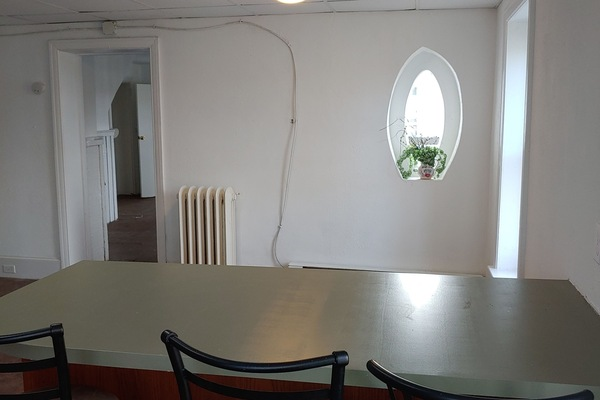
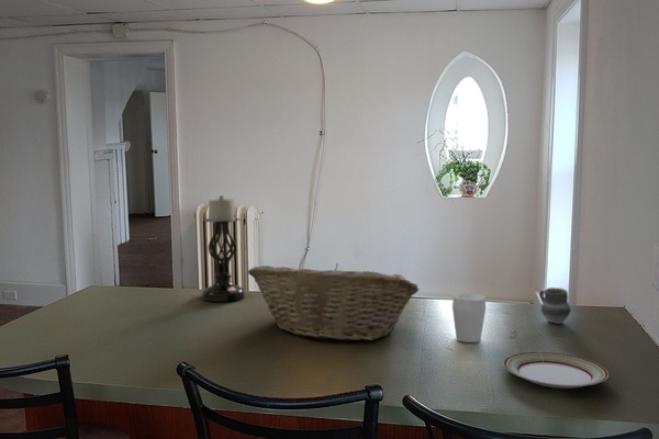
+ plate (554, 371)
+ cup (468, 317)
+ candle holder (222, 246)
+ cup (554, 305)
+ fruit basket (332, 293)
